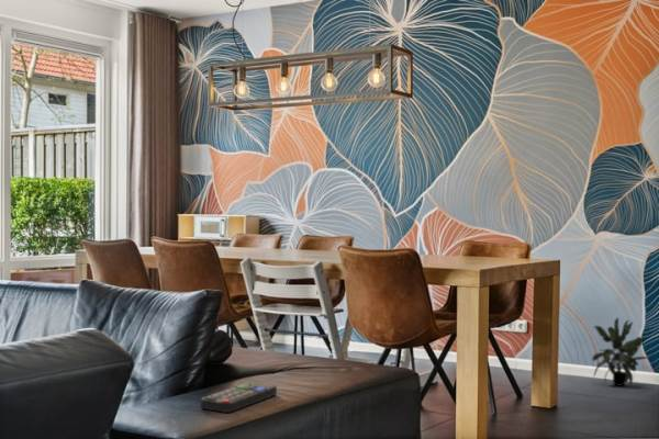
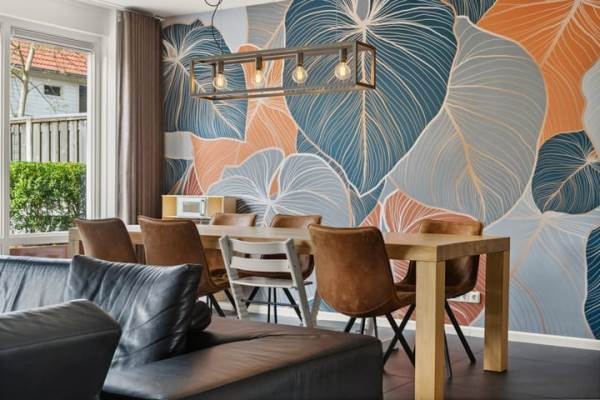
- remote control (239, 395)
- potted plant (618, 352)
